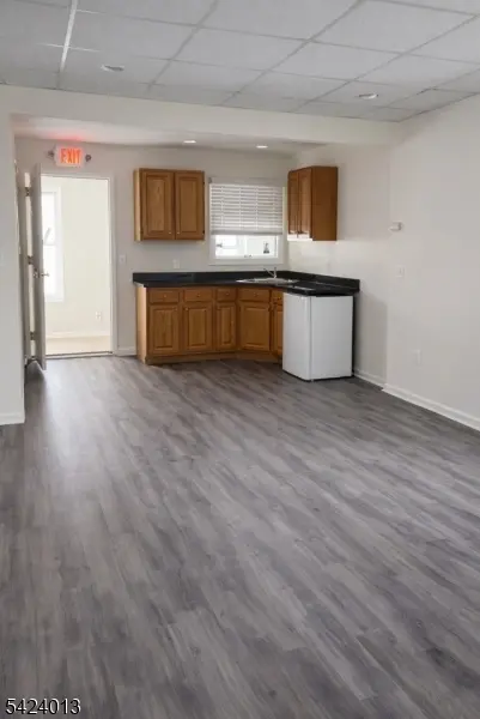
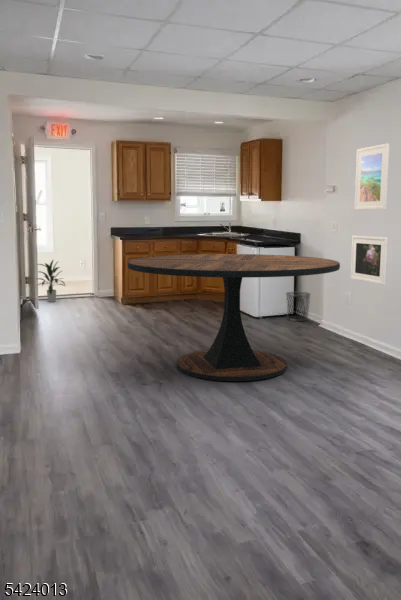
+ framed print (368, 259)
+ indoor plant (50, 280)
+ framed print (371, 178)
+ dining table (231, 313)
+ trash can (298, 305)
